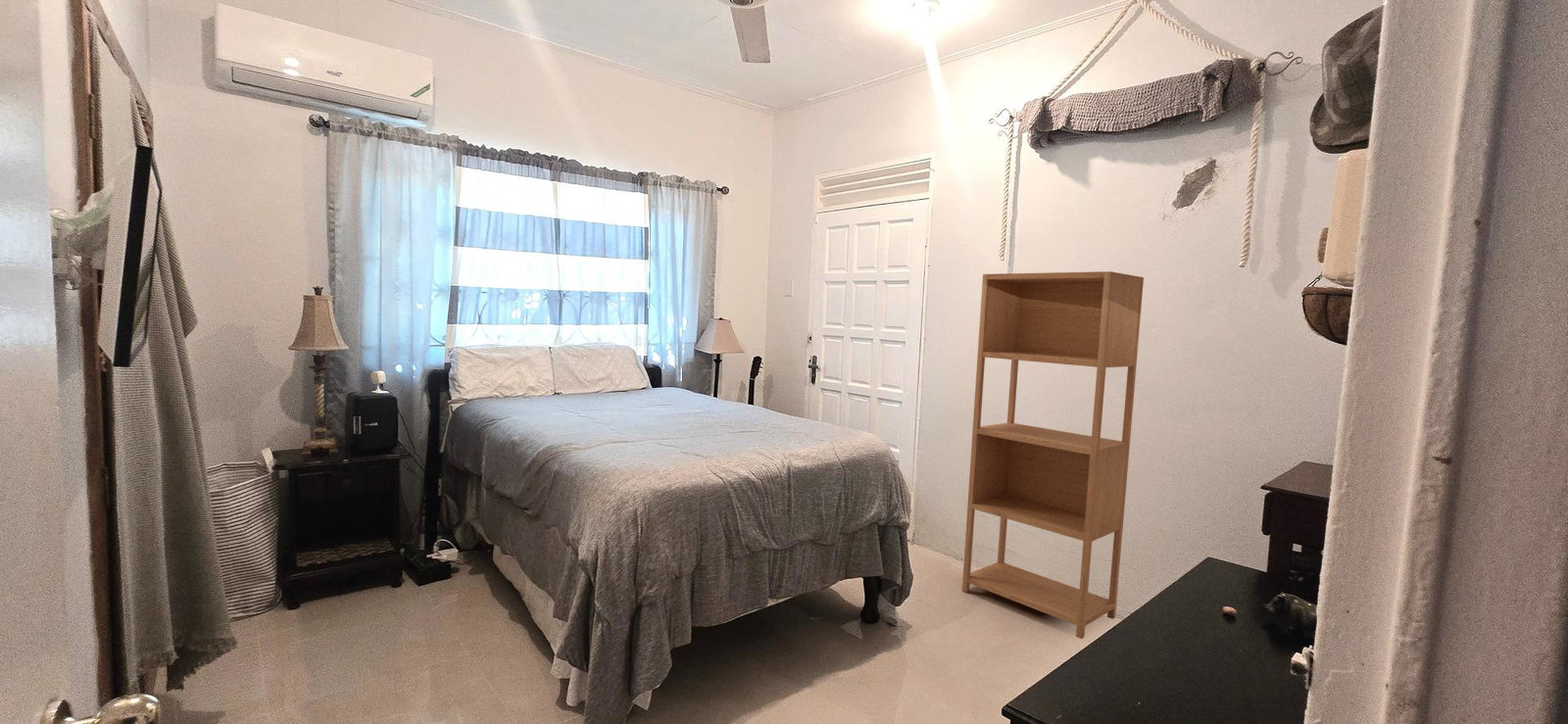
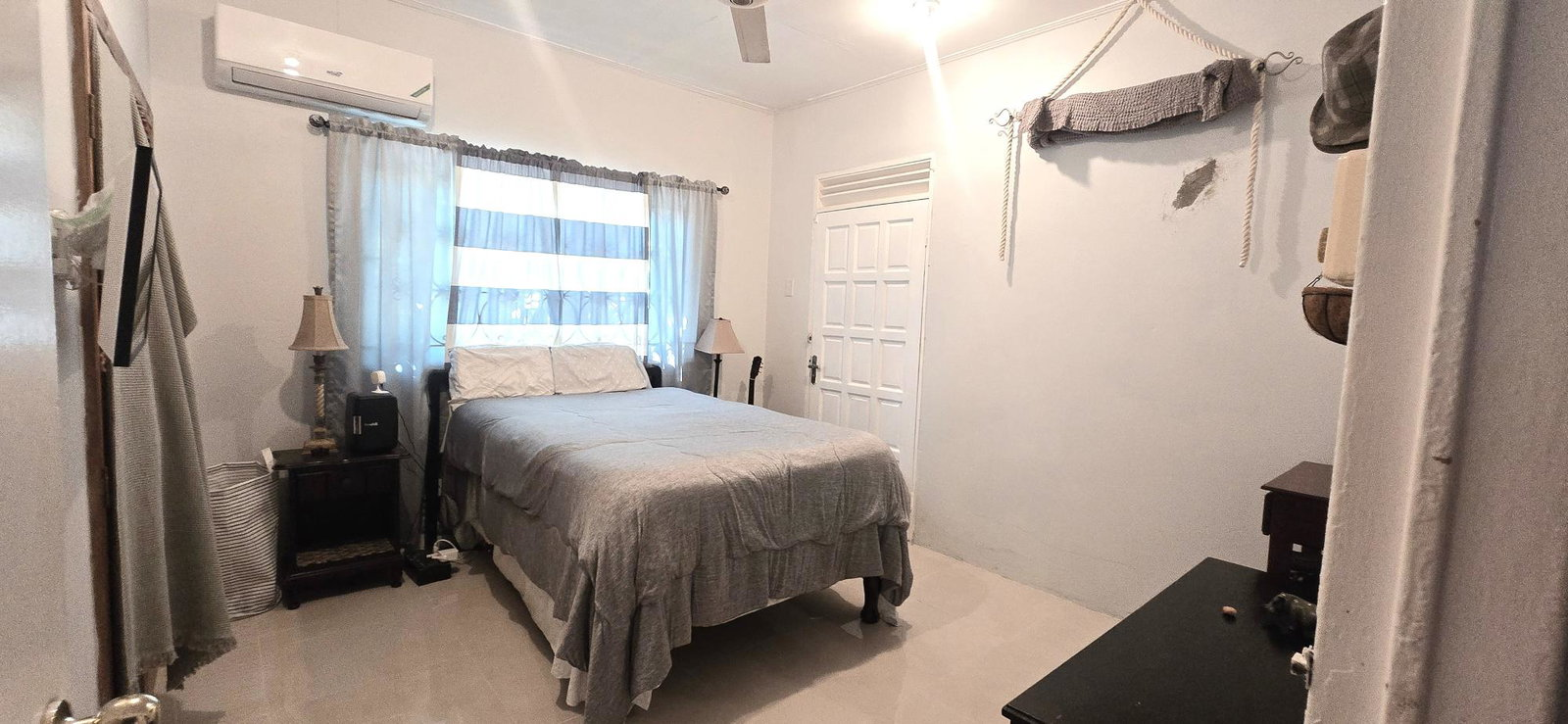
- bookcase (1048, 442)
